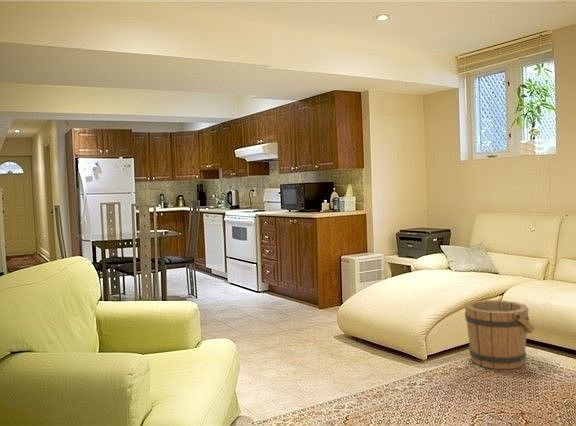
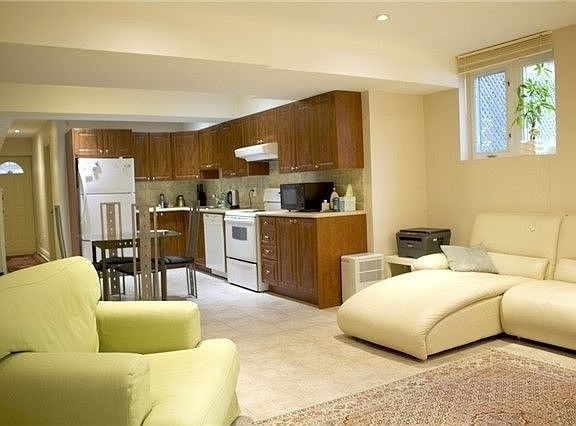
- bucket (497, 333)
